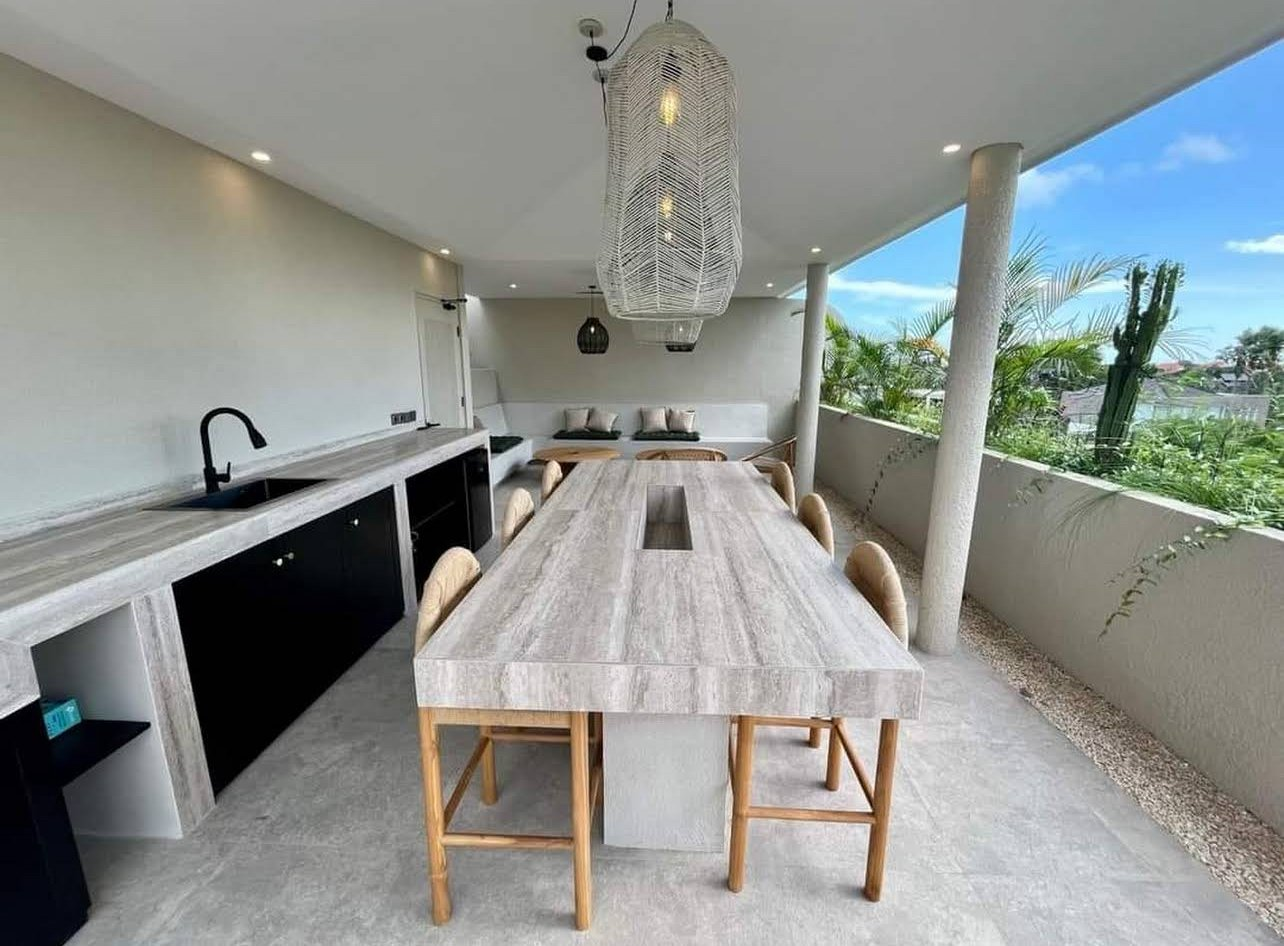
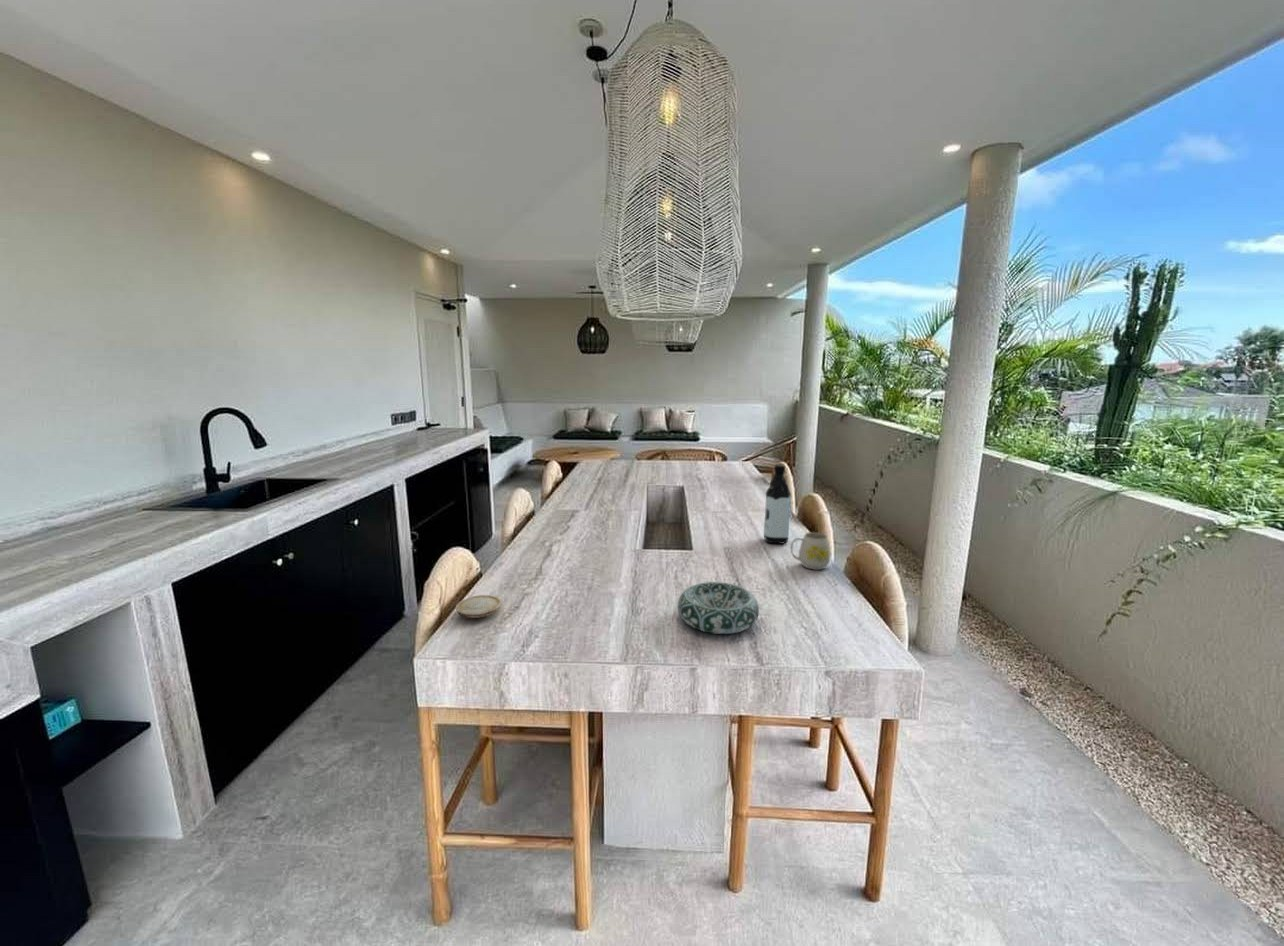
+ decorative bowl (717, 607)
+ wood slice (479, 608)
+ mug (810, 550)
+ water bottle (777, 503)
